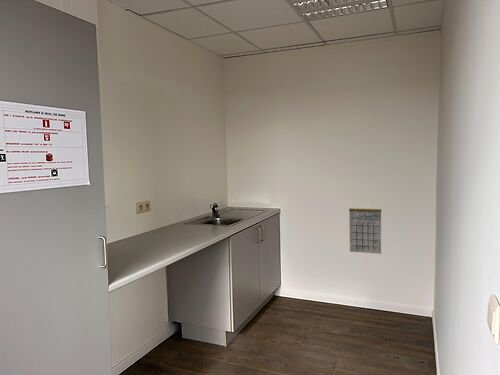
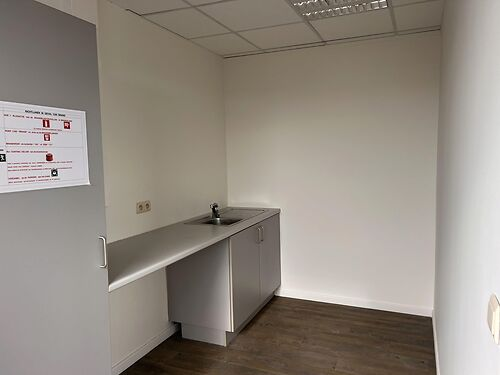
- calendar (365, 225)
